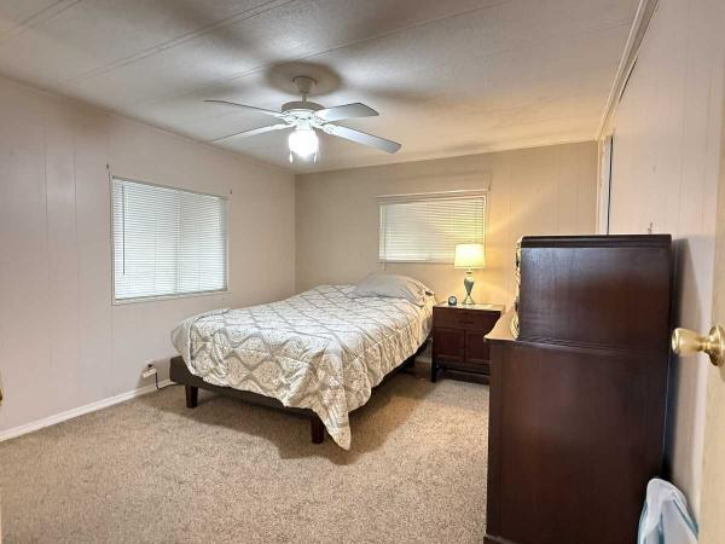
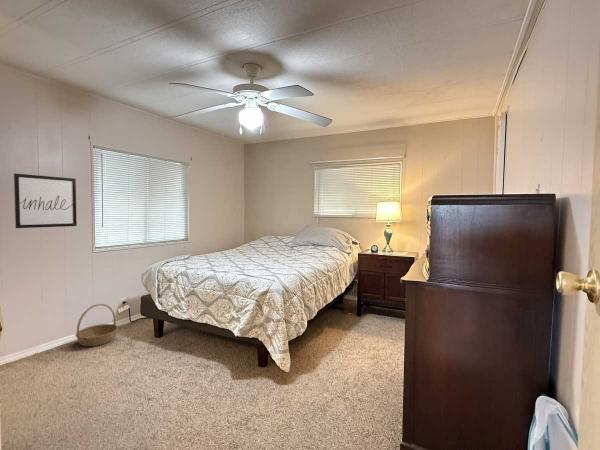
+ wall art (47, 201)
+ basket (97, 325)
